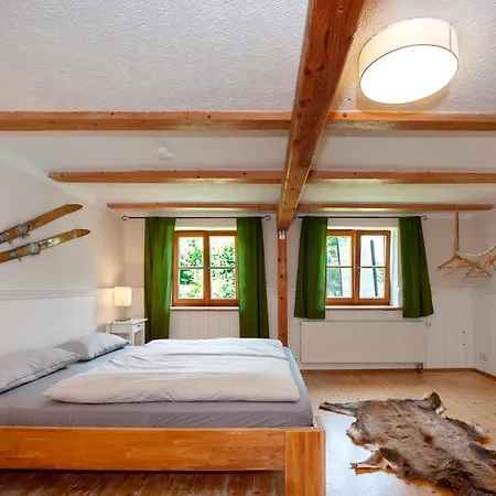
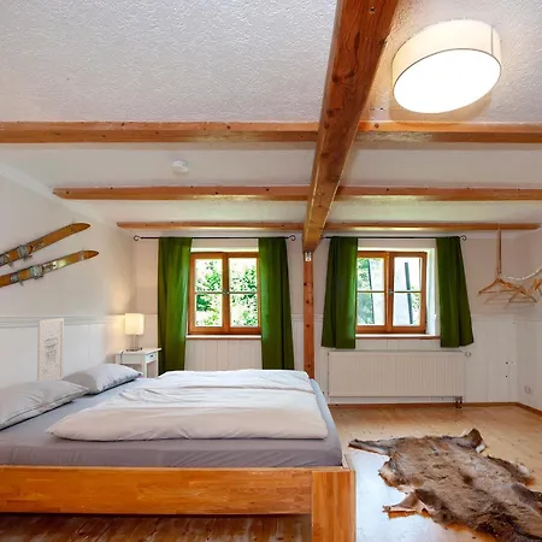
+ wall art (51, 352)
